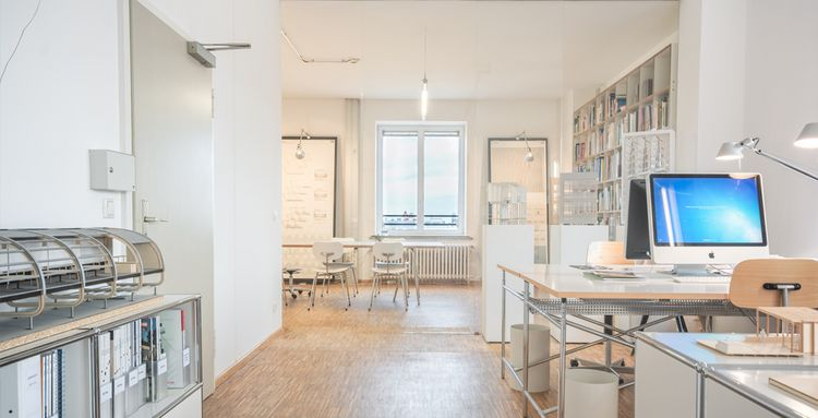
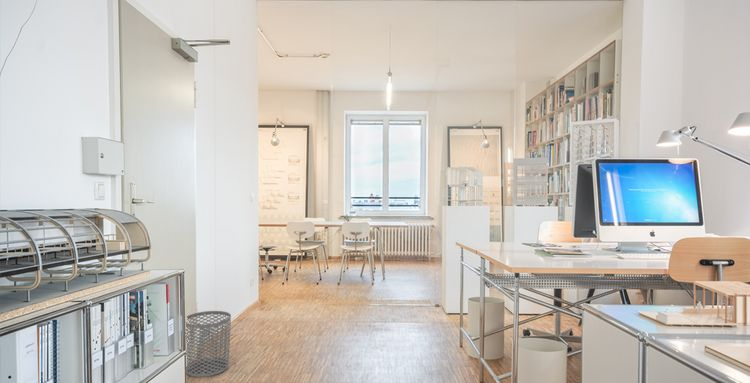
+ waste bin (207, 342)
